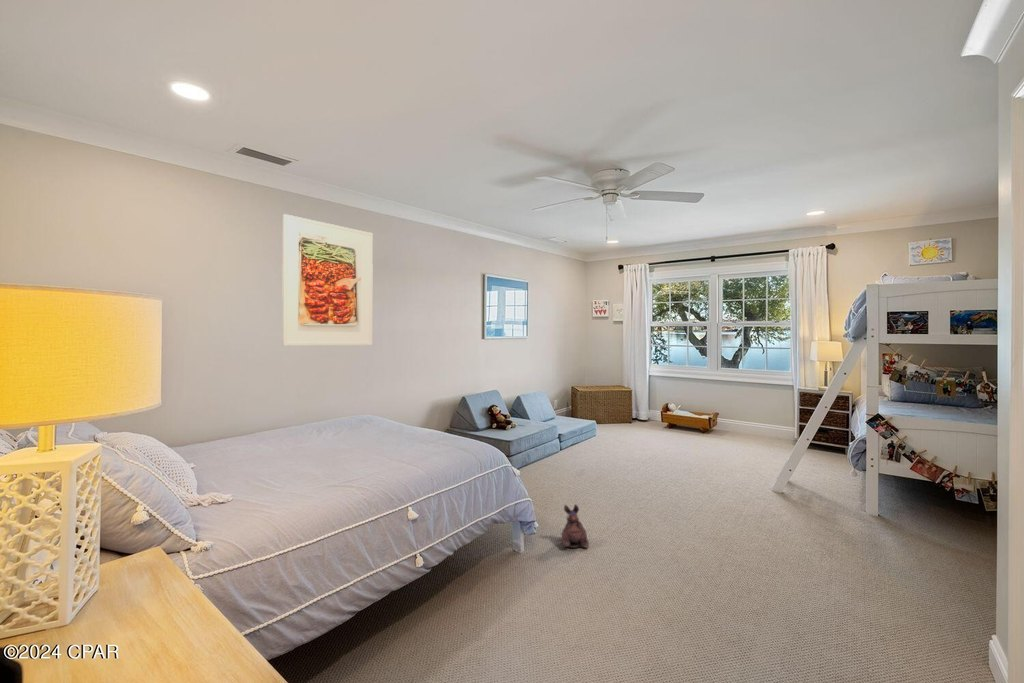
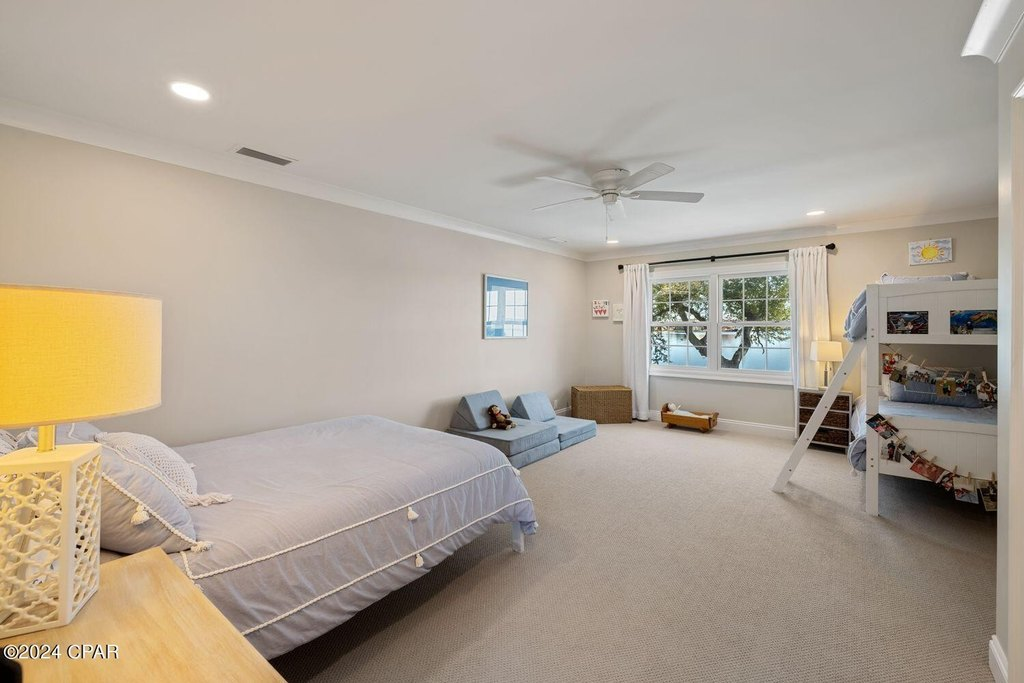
- plush toy (571, 523)
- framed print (330, 284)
